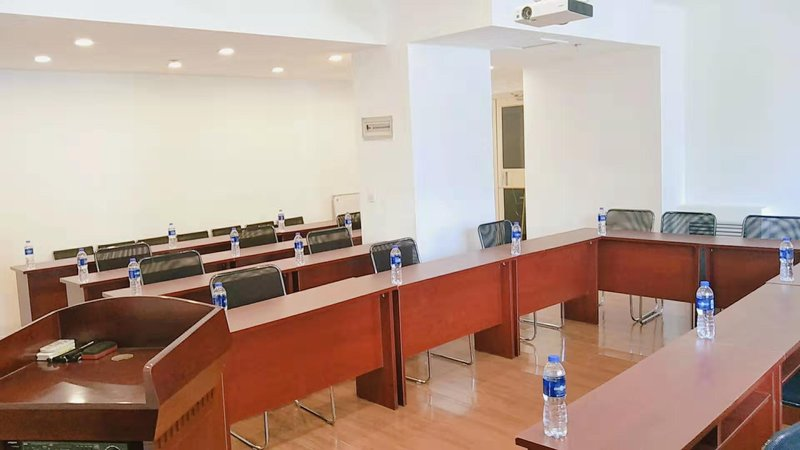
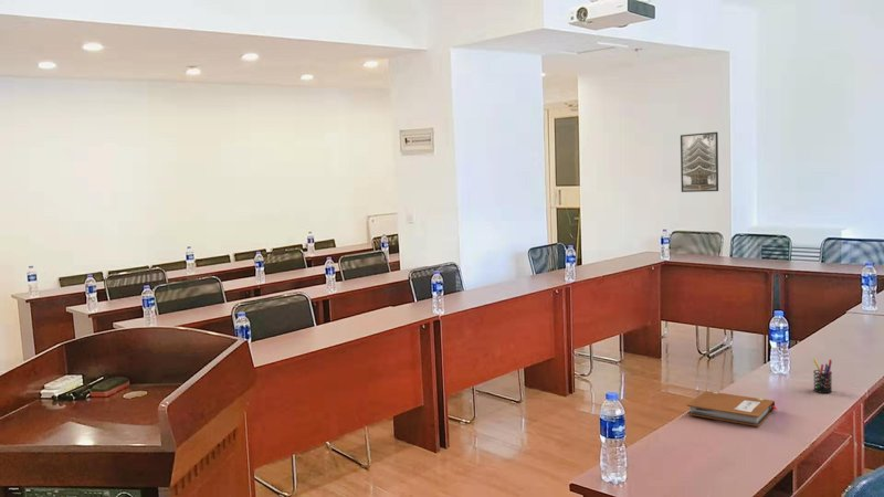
+ pen holder (824, 373)
+ notebook (733, 406)
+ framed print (698, 162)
